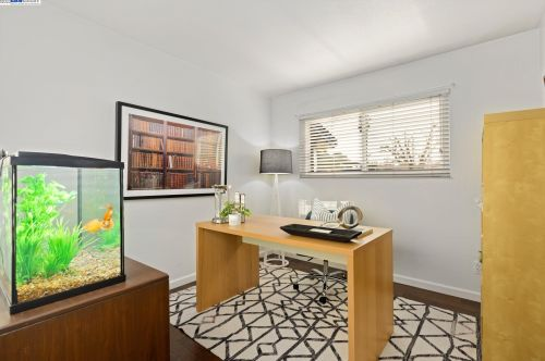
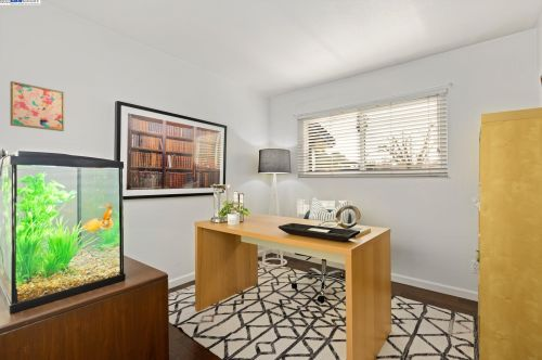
+ wall art (38, 107)
